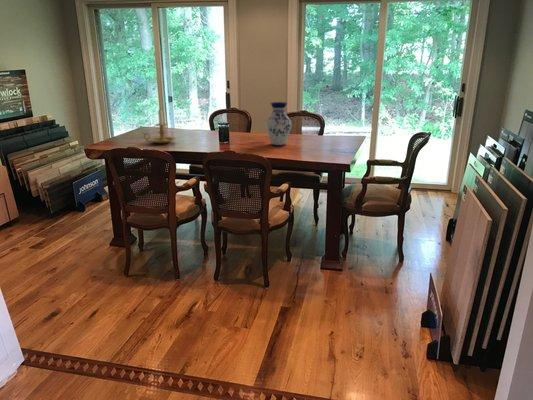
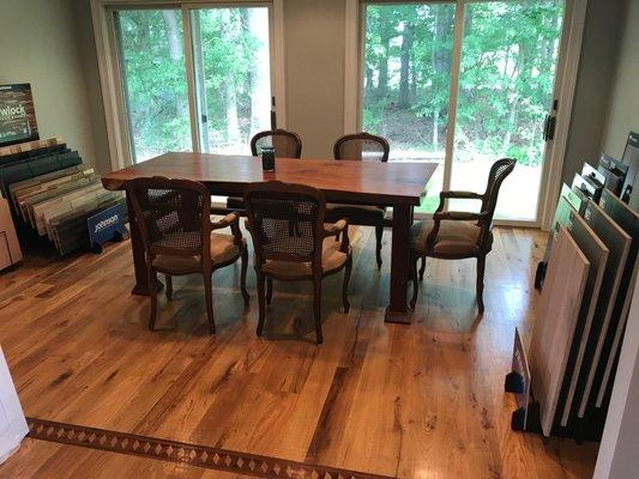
- vase (278, 123)
- candle holder (161, 125)
